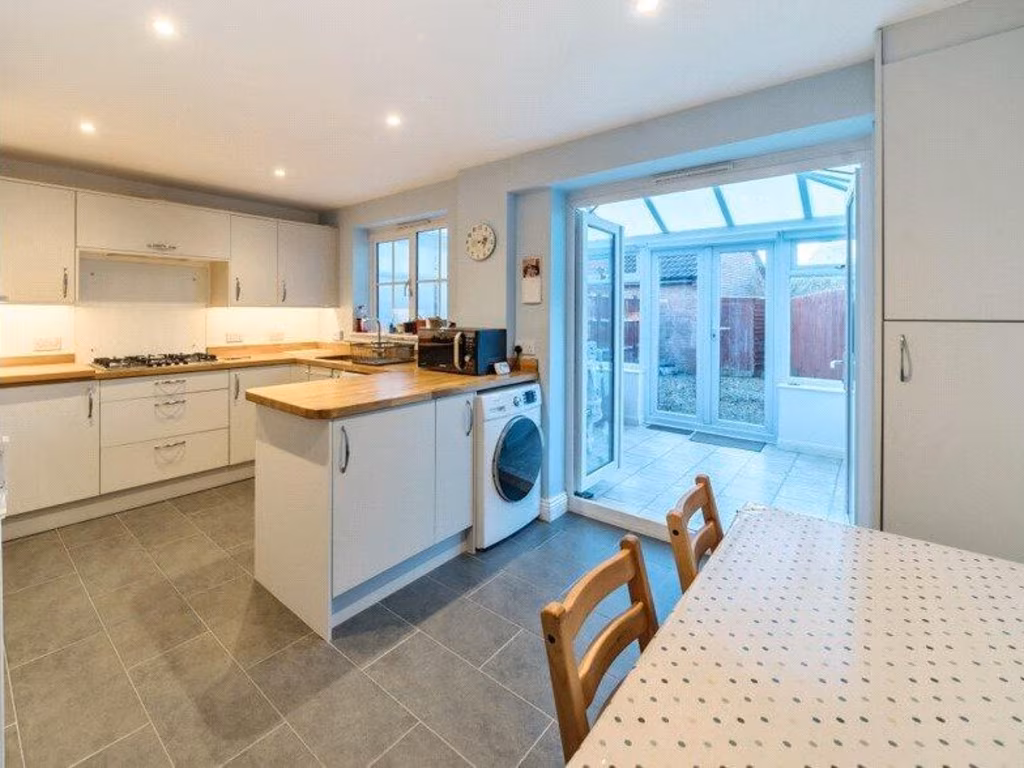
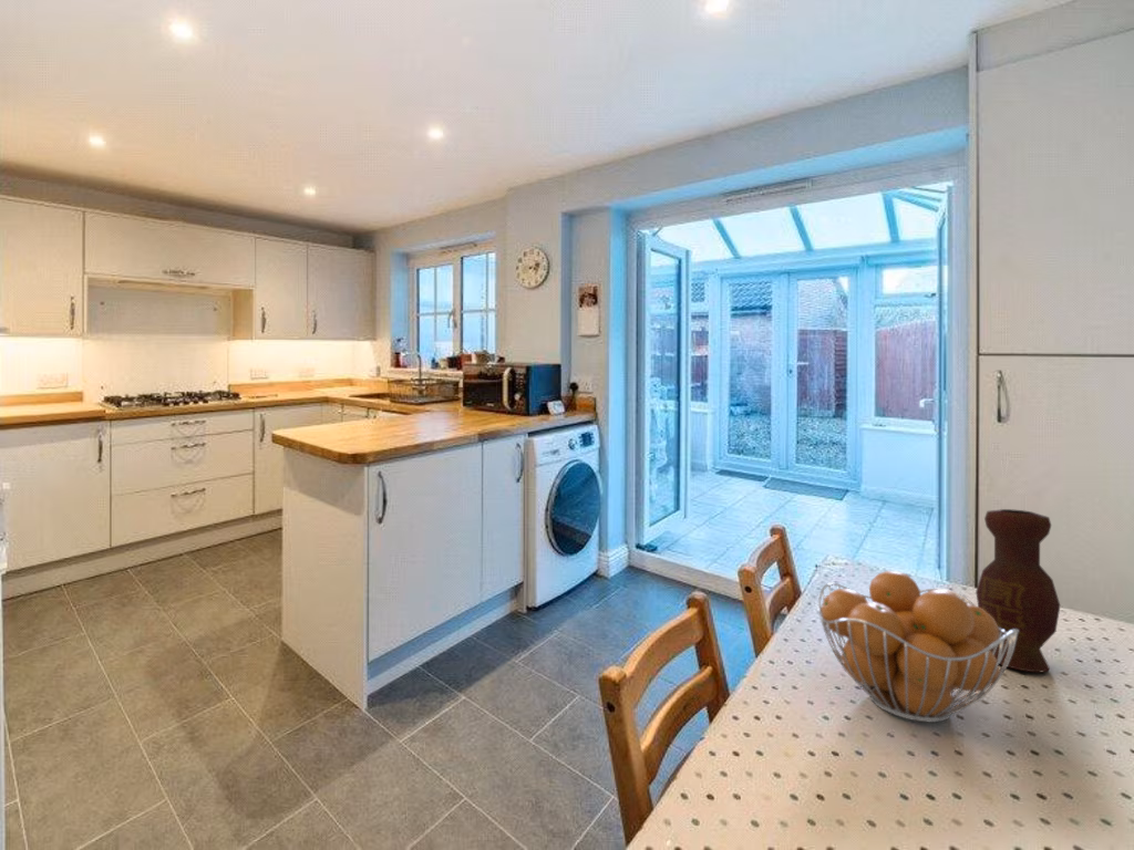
+ vase (1016, 585)
+ fruit basket (908, 641)
